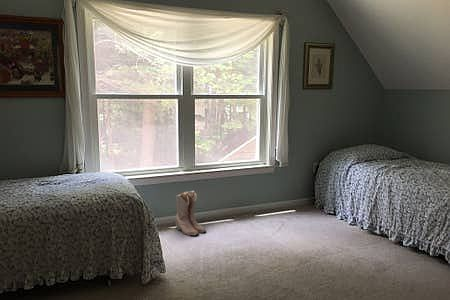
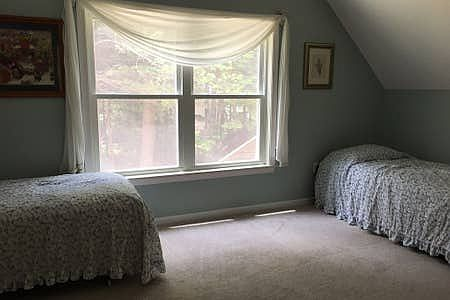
- boots (190, 211)
